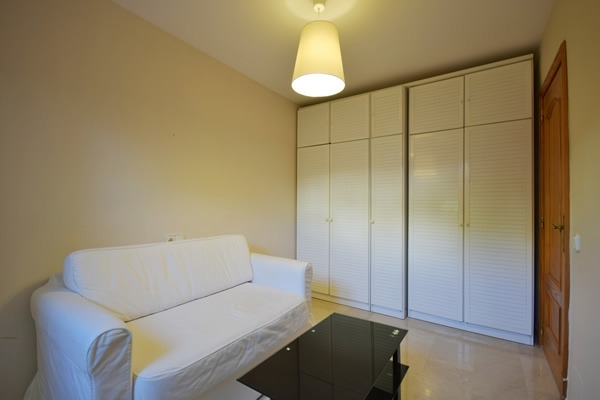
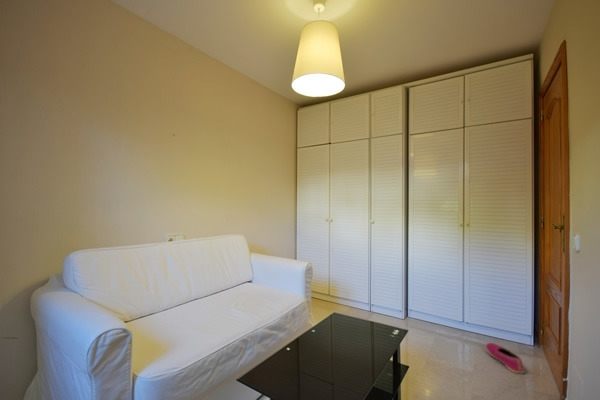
+ shoe (504, 354)
